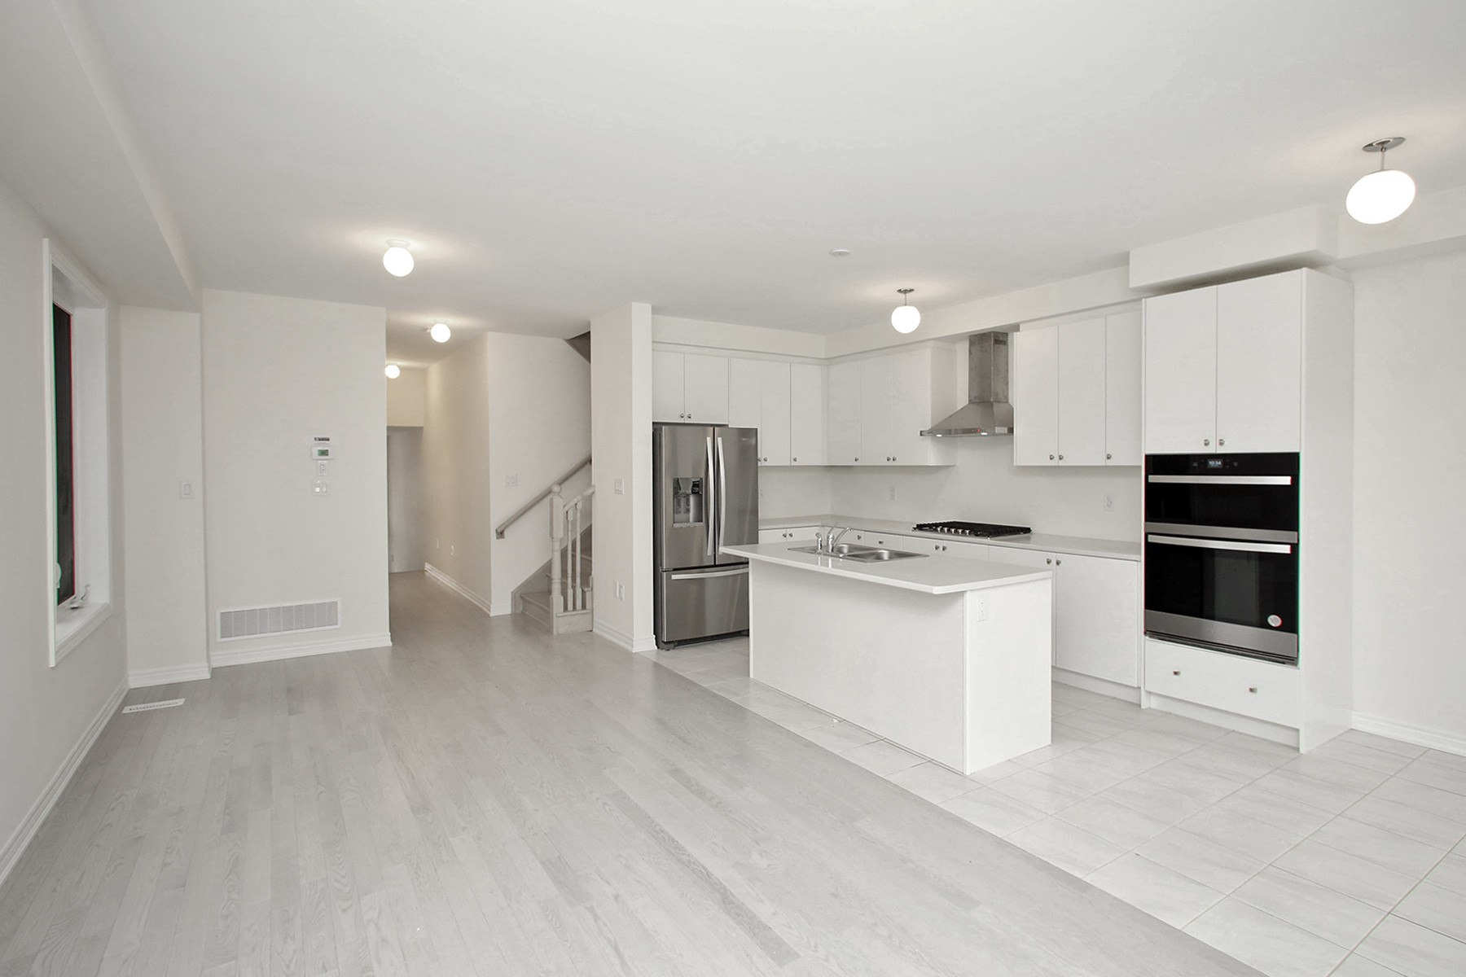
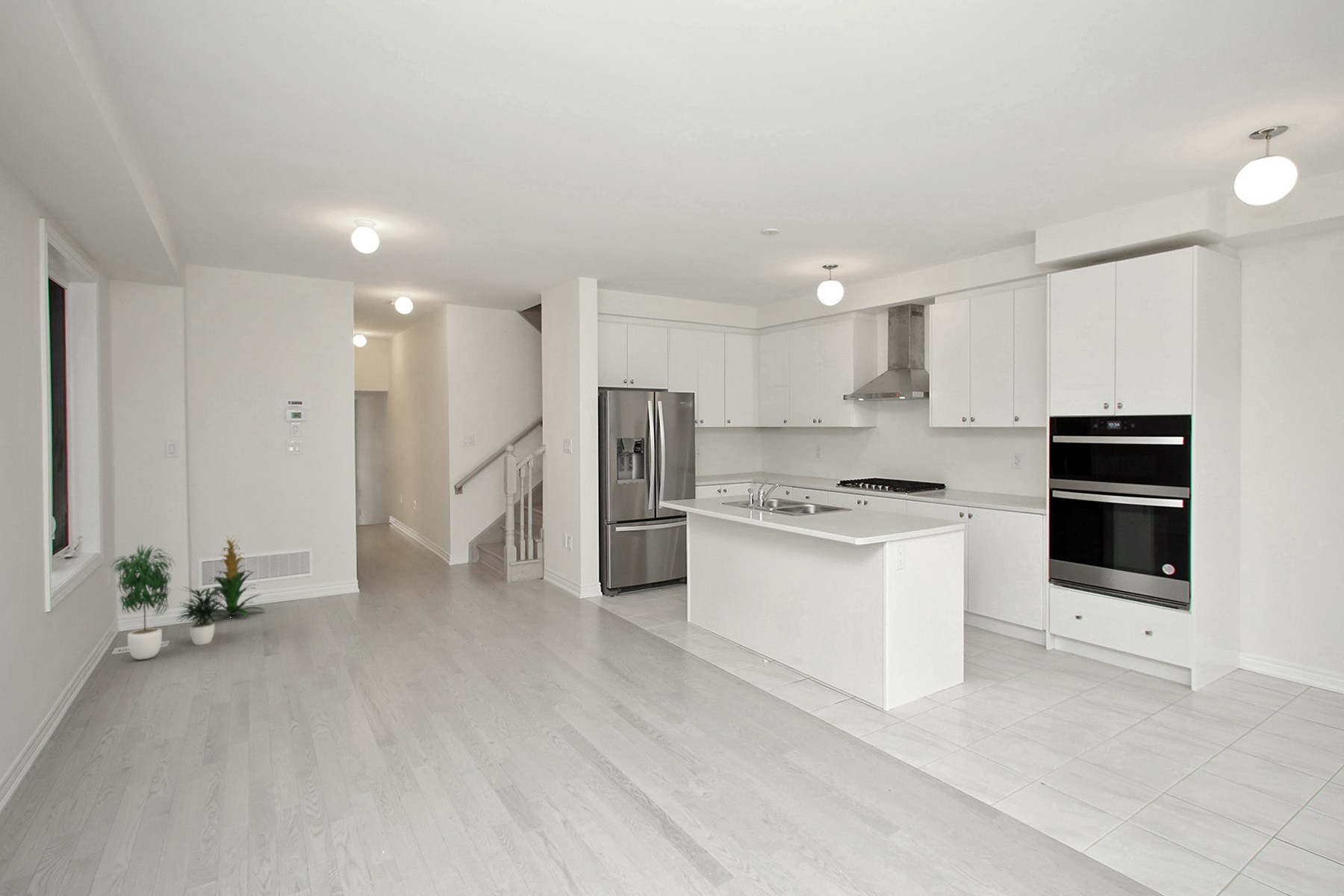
+ potted plant (169, 593)
+ indoor plant (232, 574)
